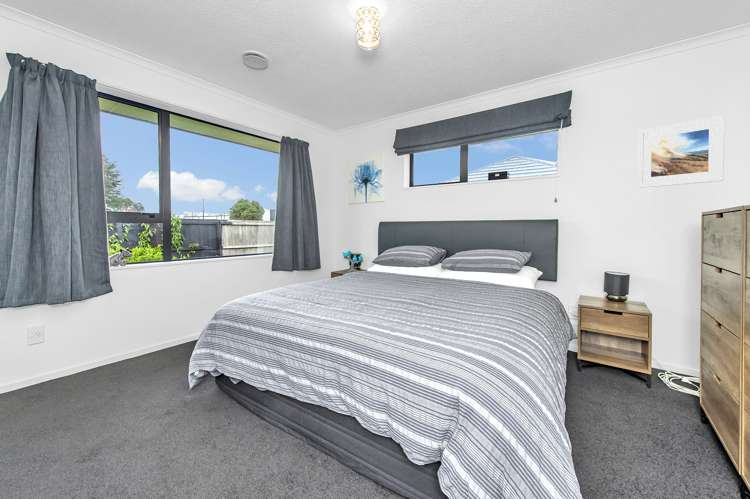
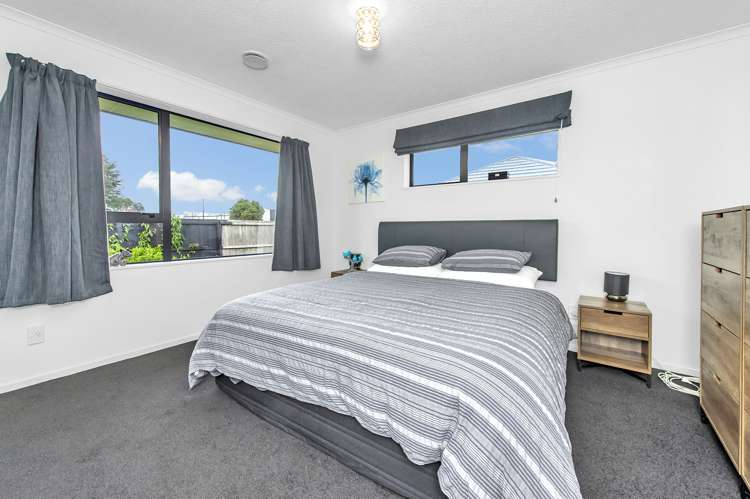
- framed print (678, 154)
